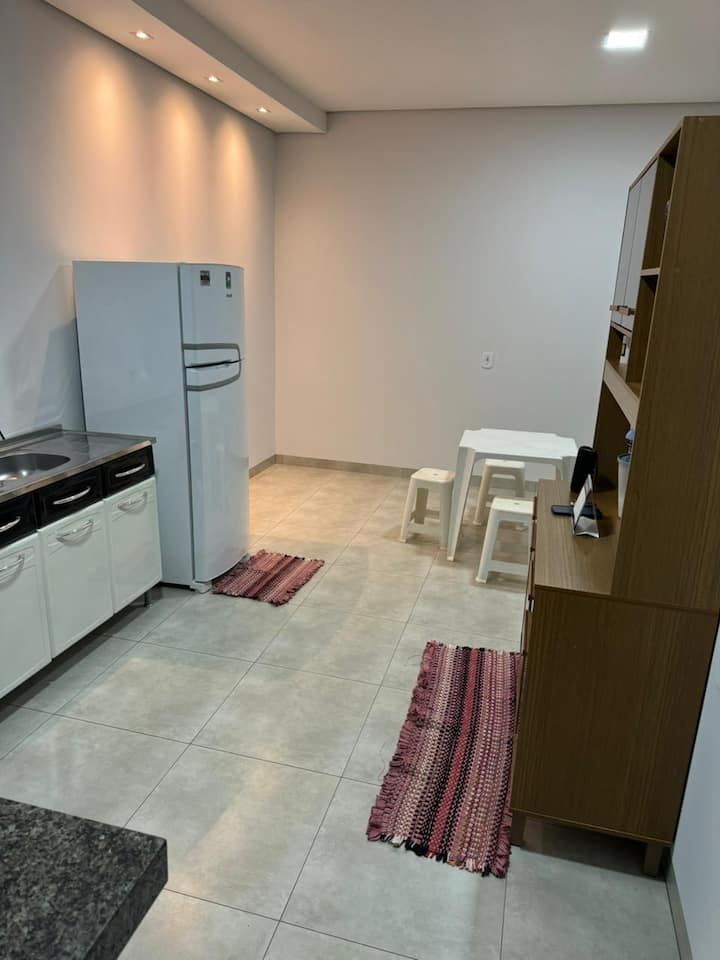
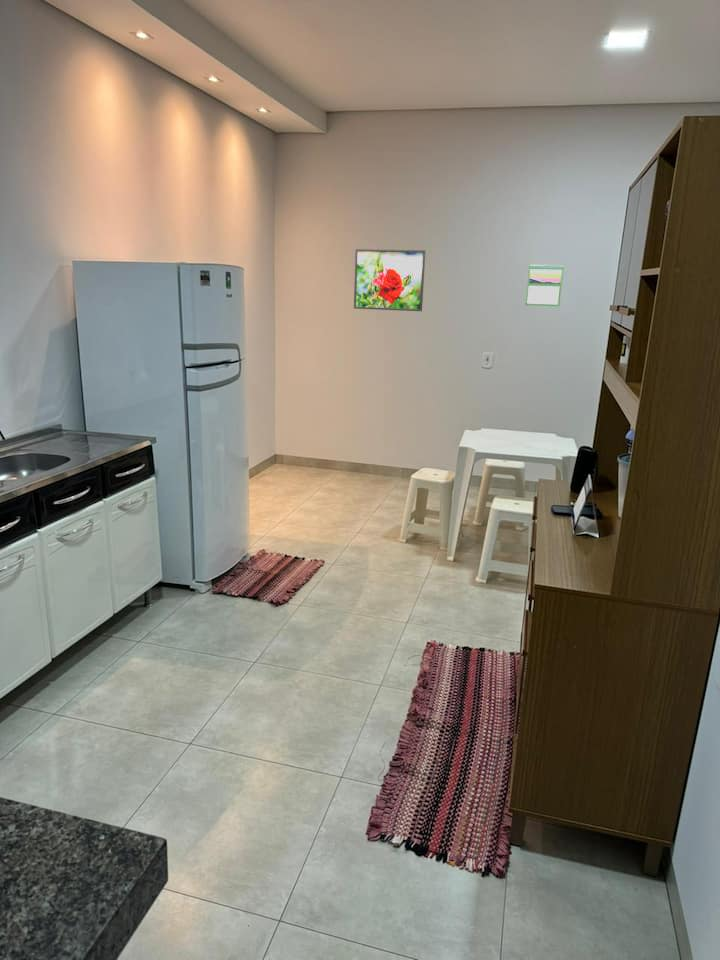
+ calendar (544, 285)
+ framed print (388, 280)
